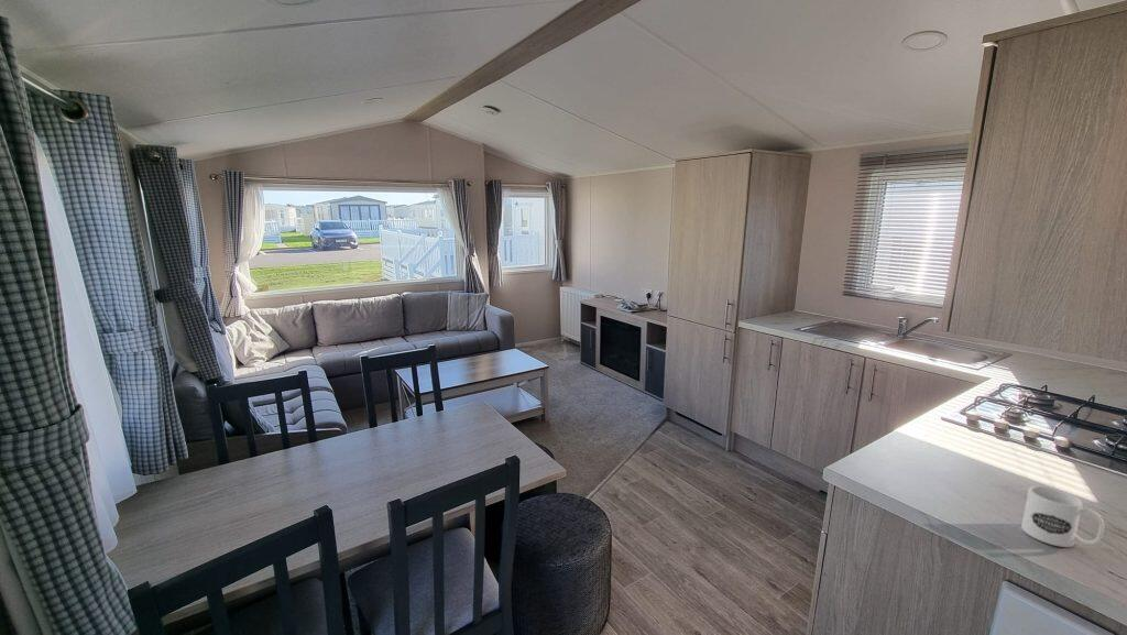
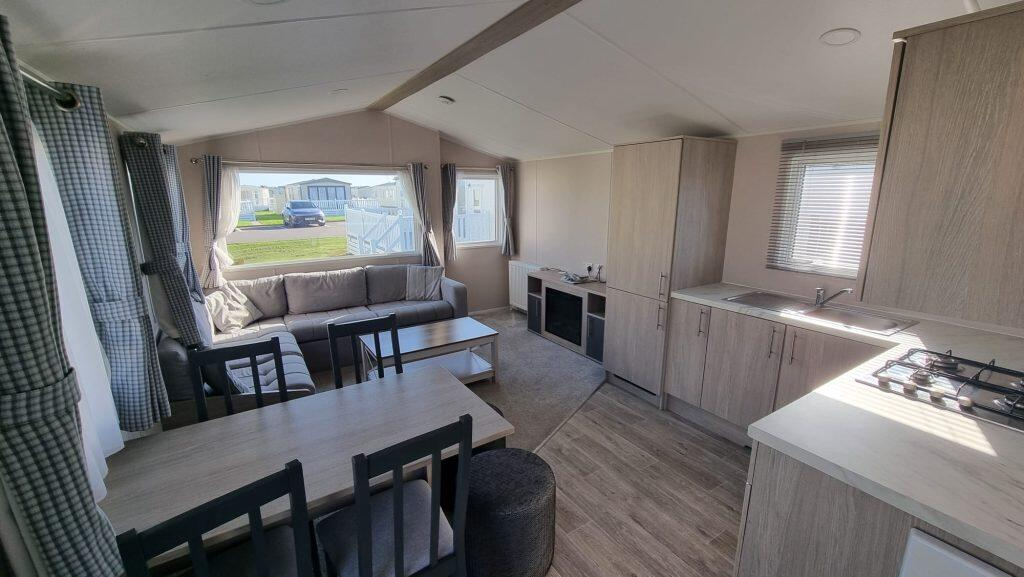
- mug (1062, 518)
